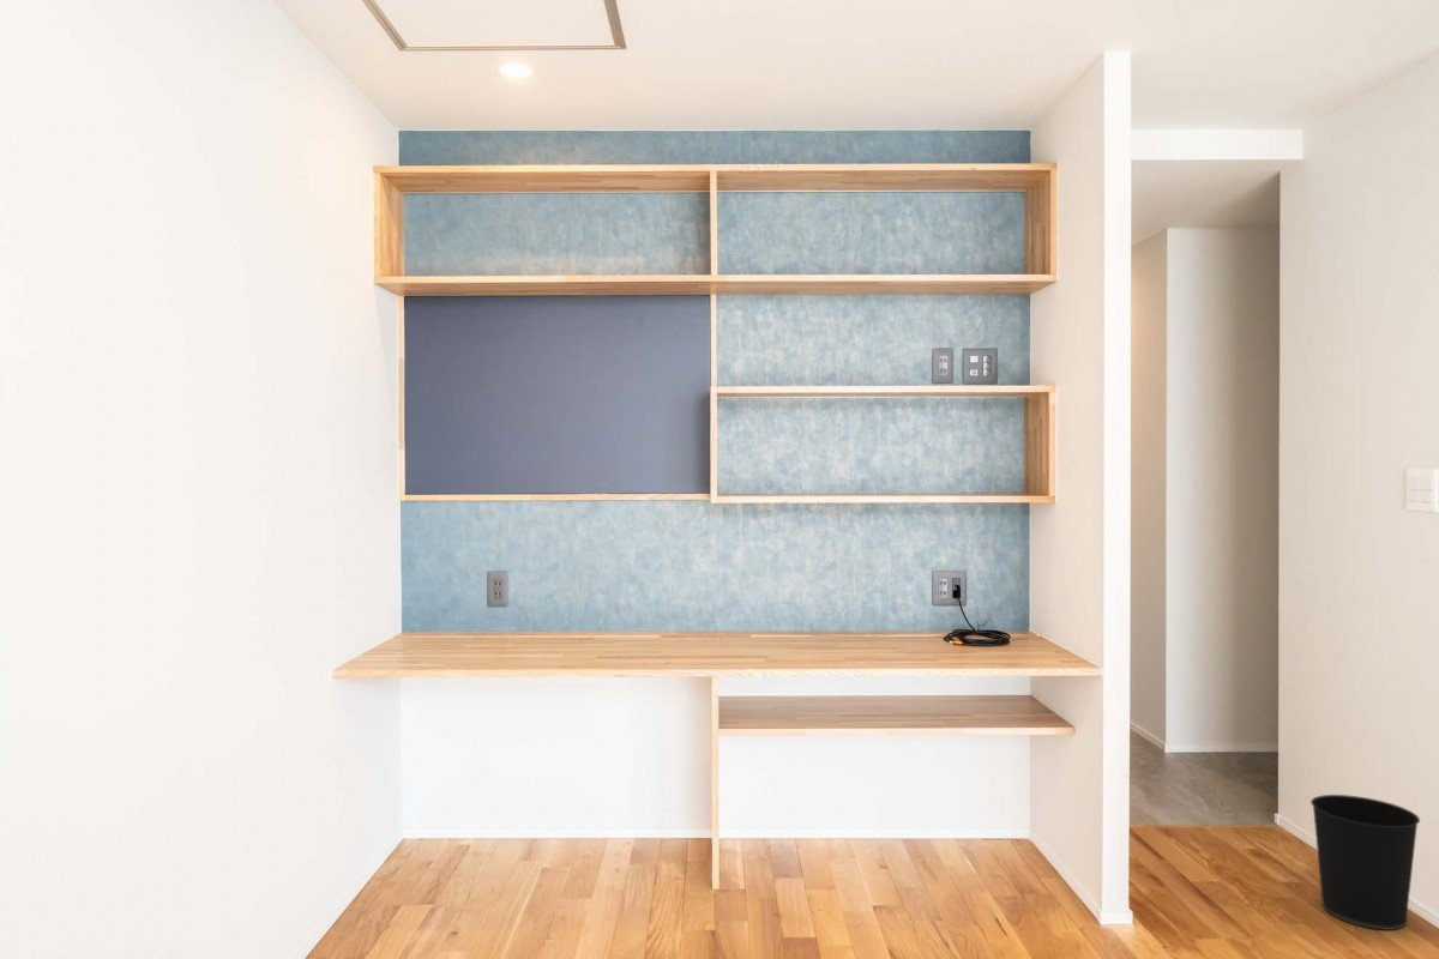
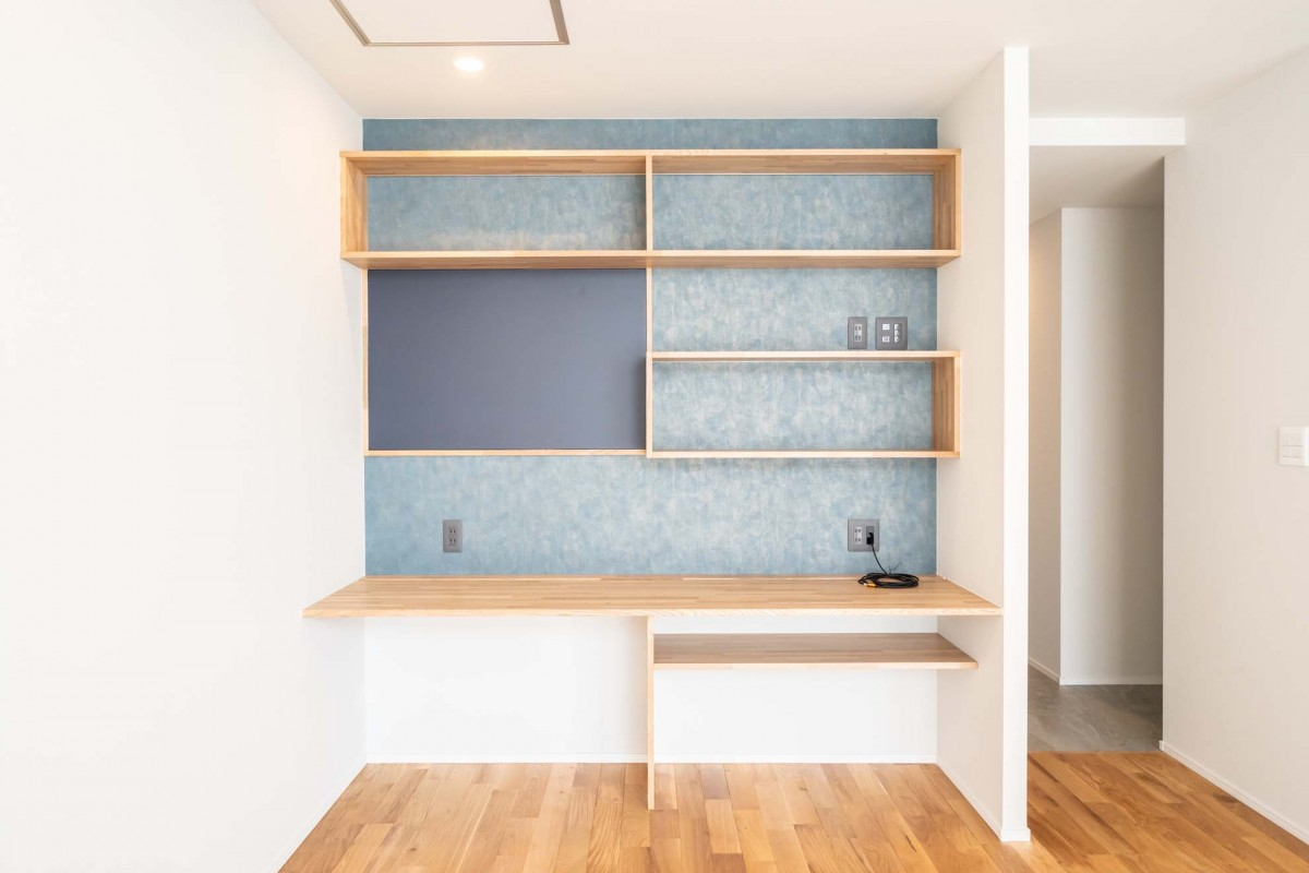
- wastebasket (1363, 861)
